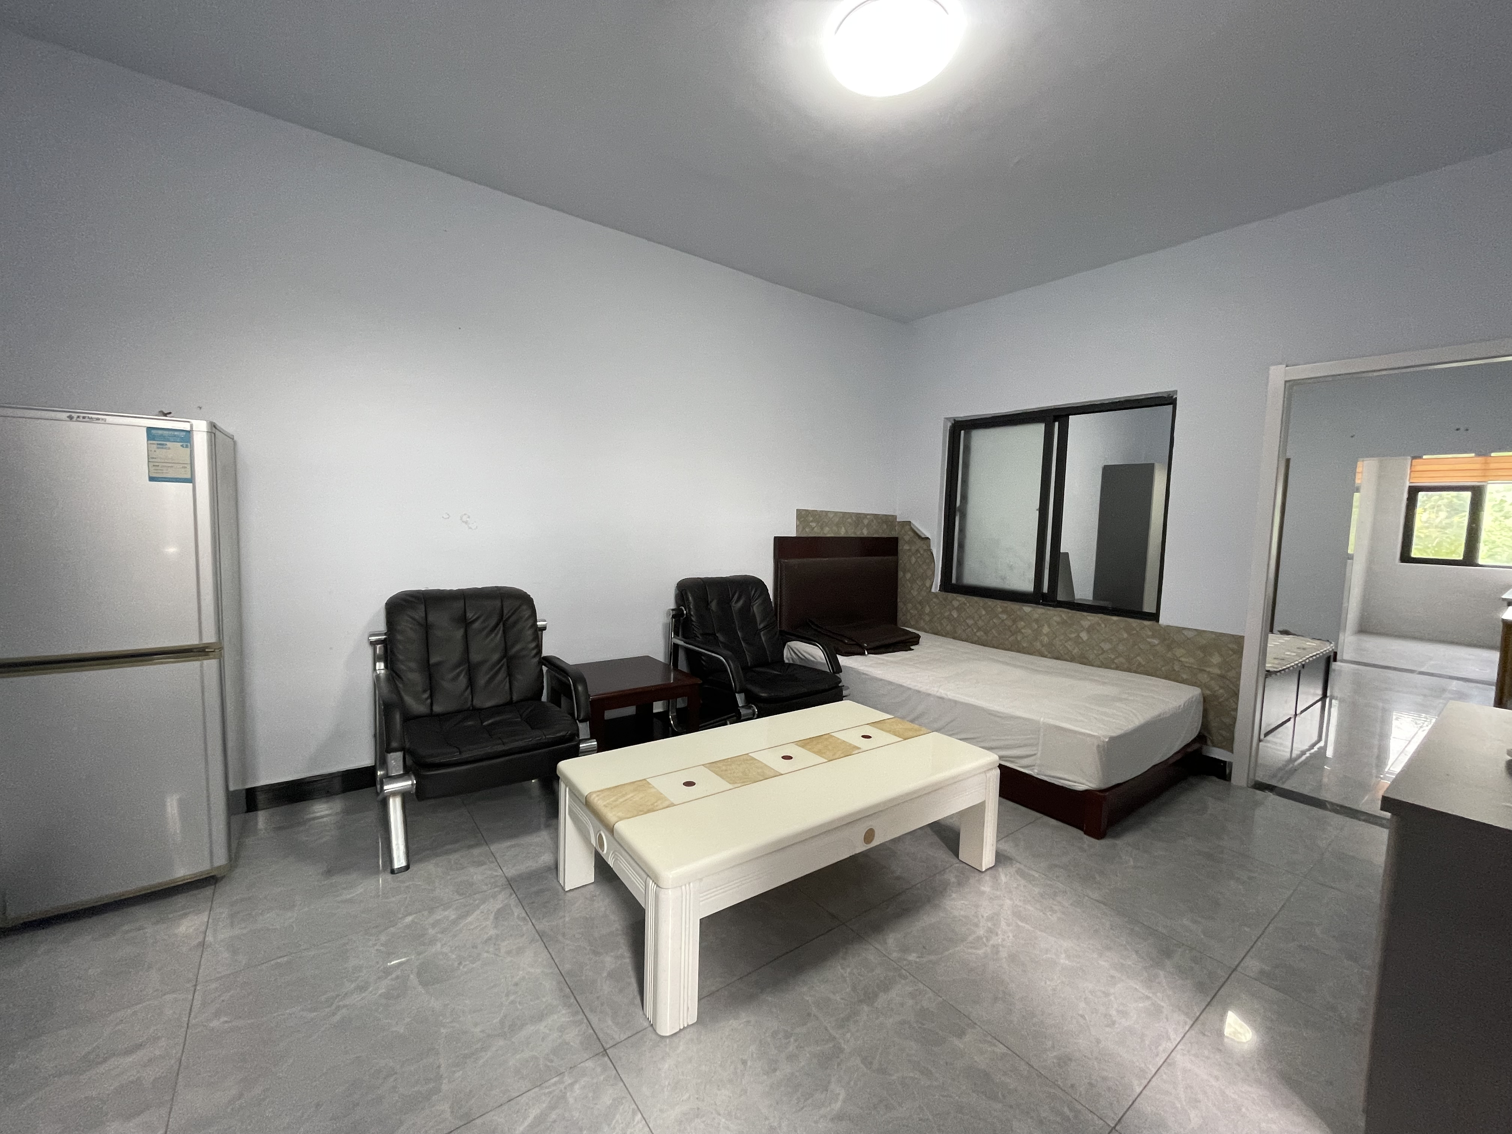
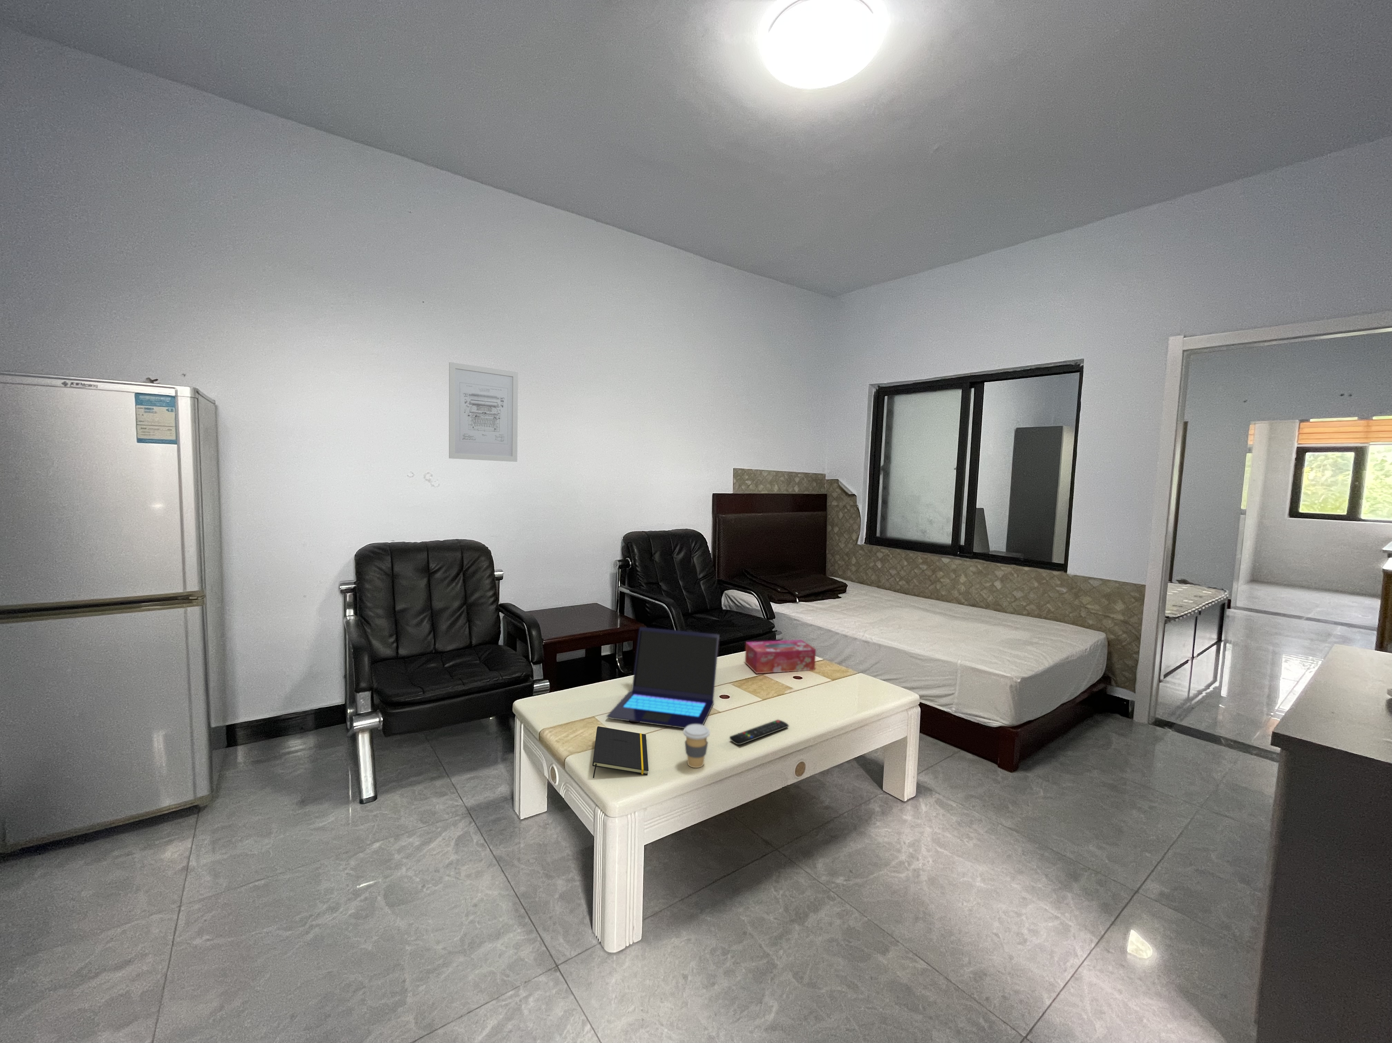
+ notepad (621, 748)
+ coffee cup (696, 746)
+ tissue box (779, 655)
+ laptop (666, 674)
+ remote control (761, 732)
+ wall art (484, 414)
